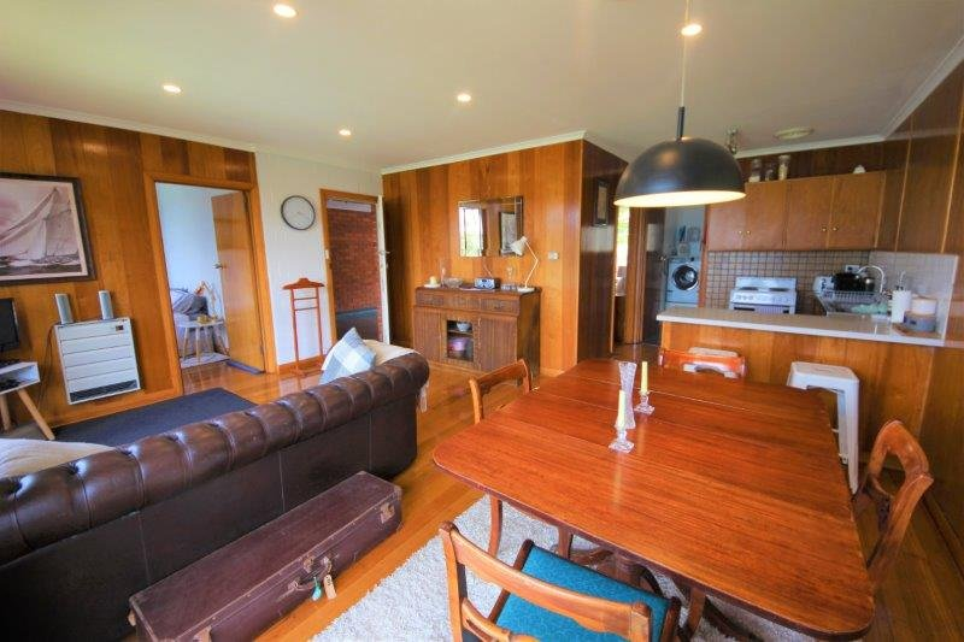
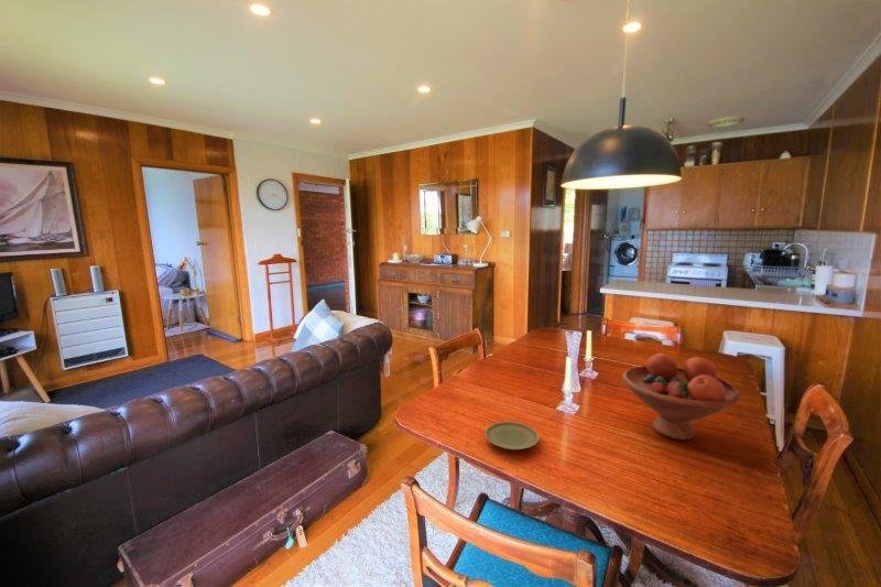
+ plate (511, 437)
+ fruit bowl (676, 396)
